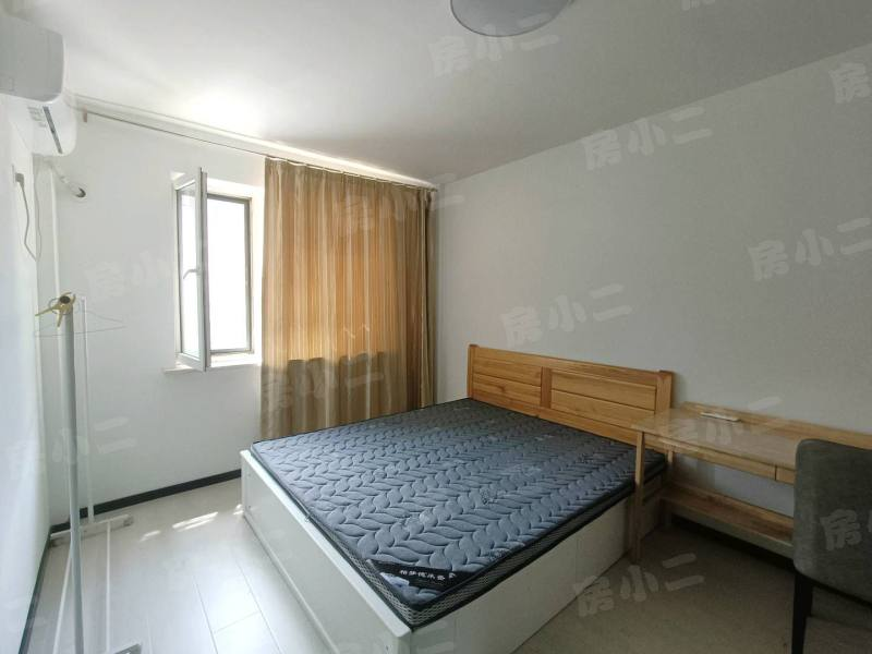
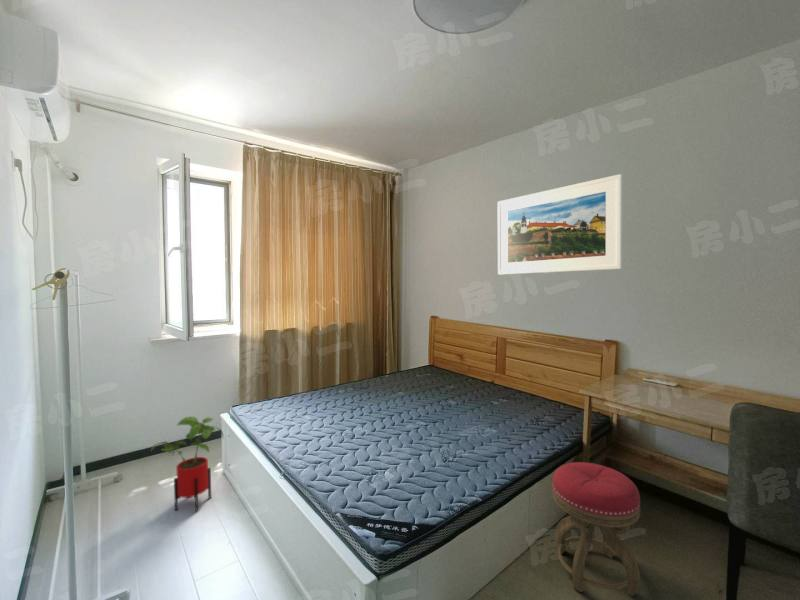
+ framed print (551, 231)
+ stool (594, 523)
+ house plant (190, 459)
